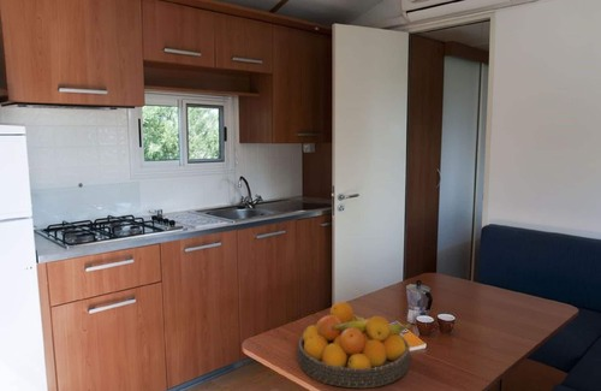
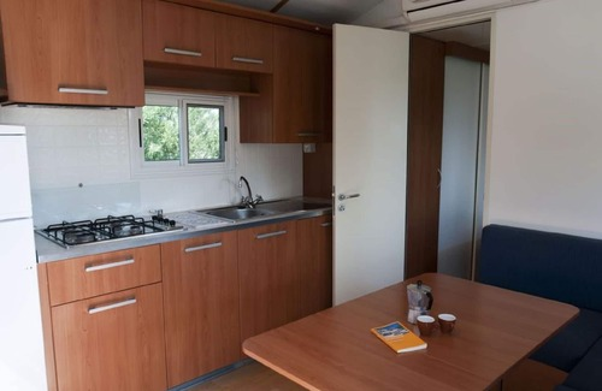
- fruit bowl (352, 336)
